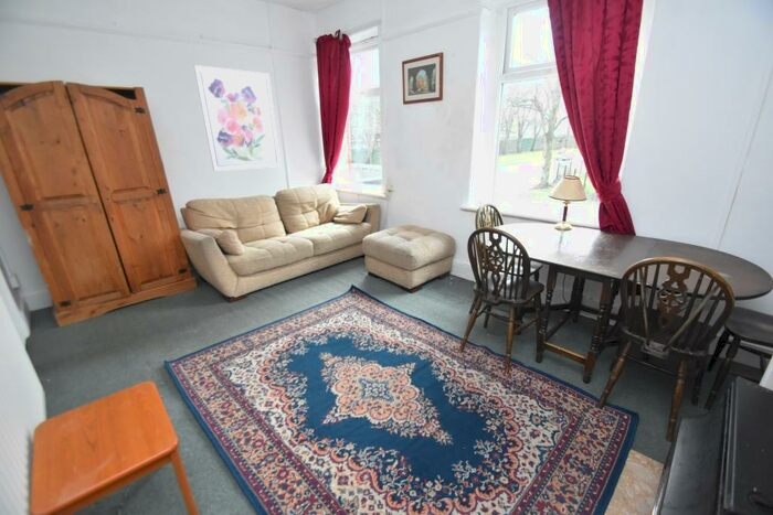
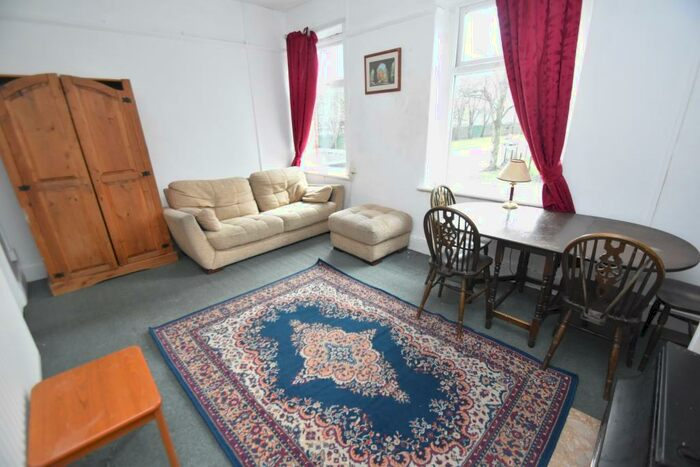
- wall art (242, 121)
